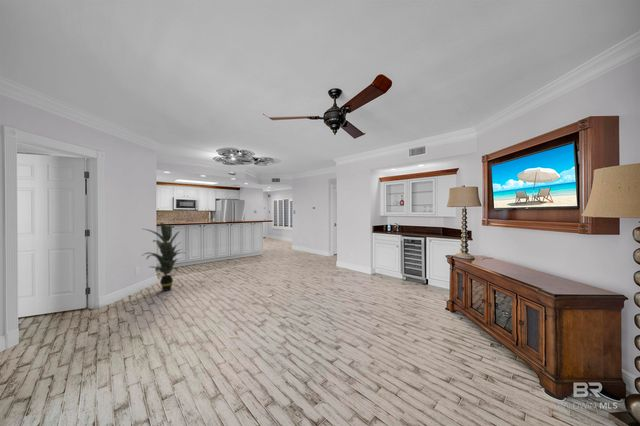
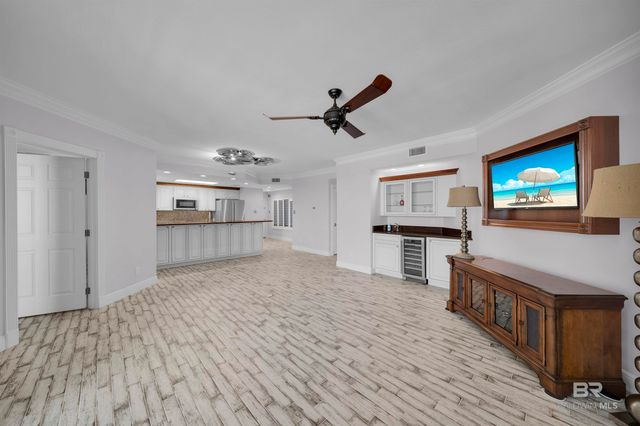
- indoor plant (163, 256)
